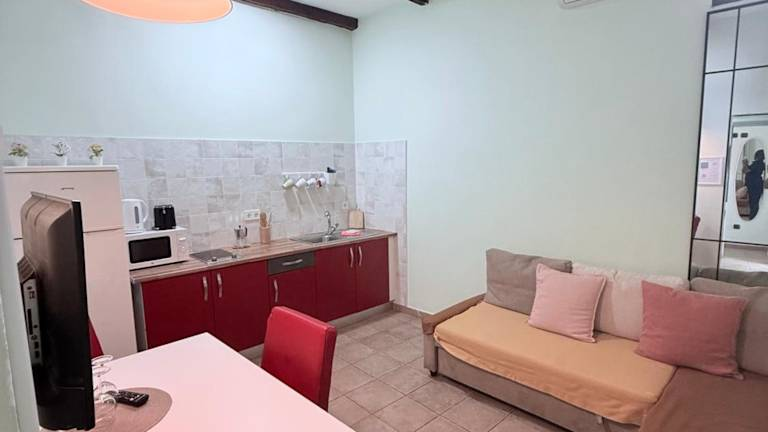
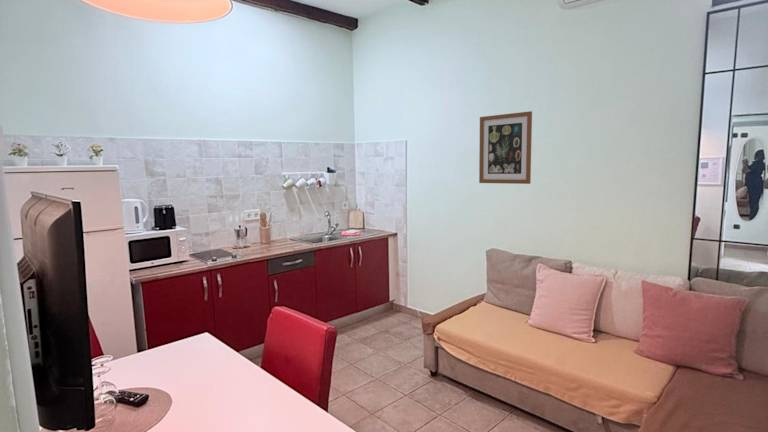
+ wall art (504, 149)
